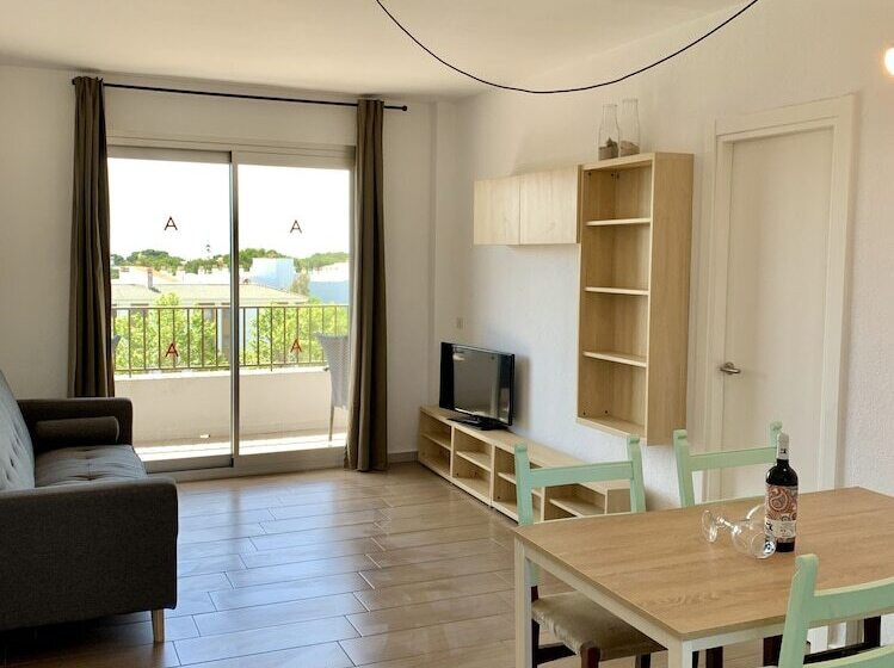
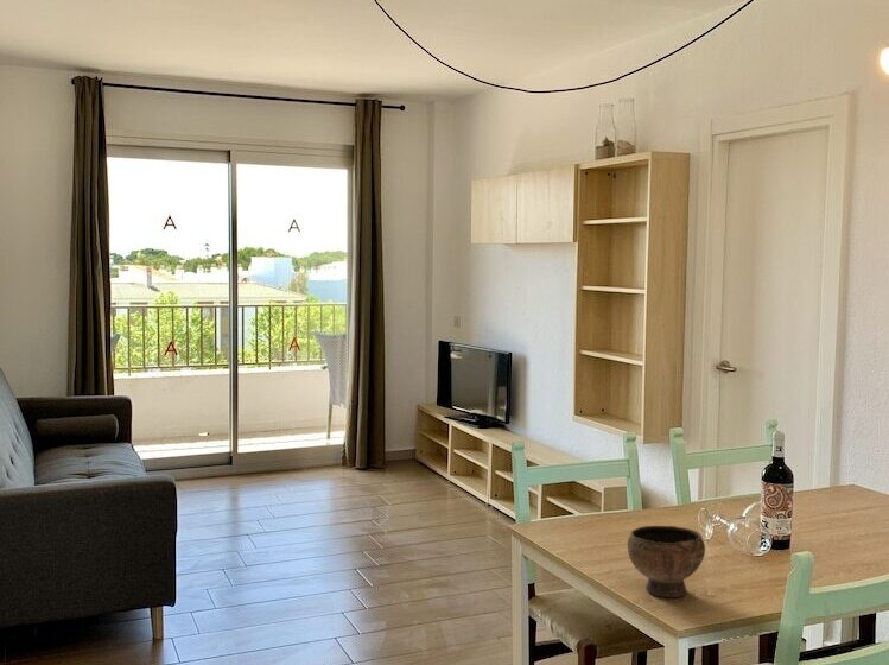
+ bowl (665, 560)
